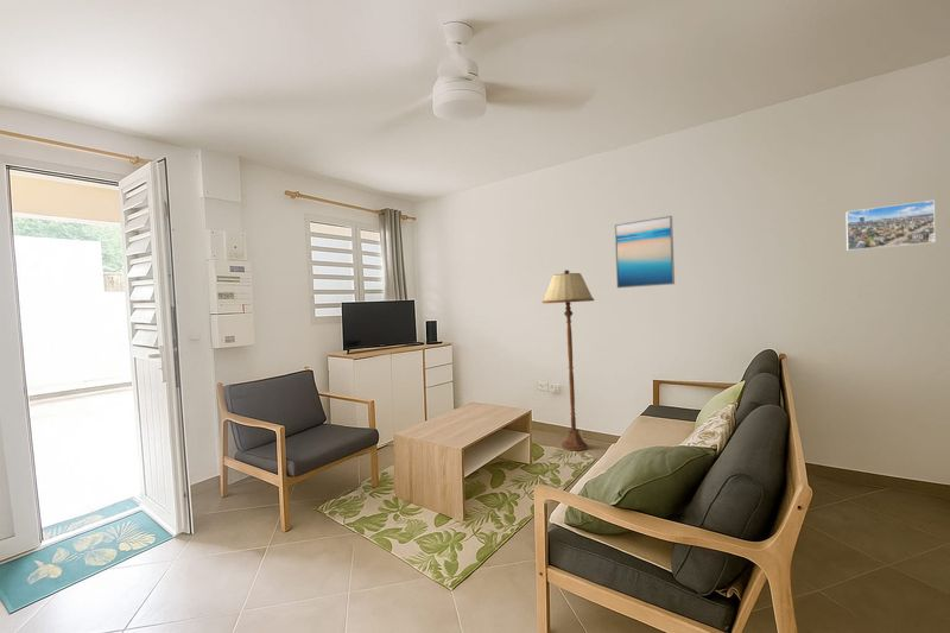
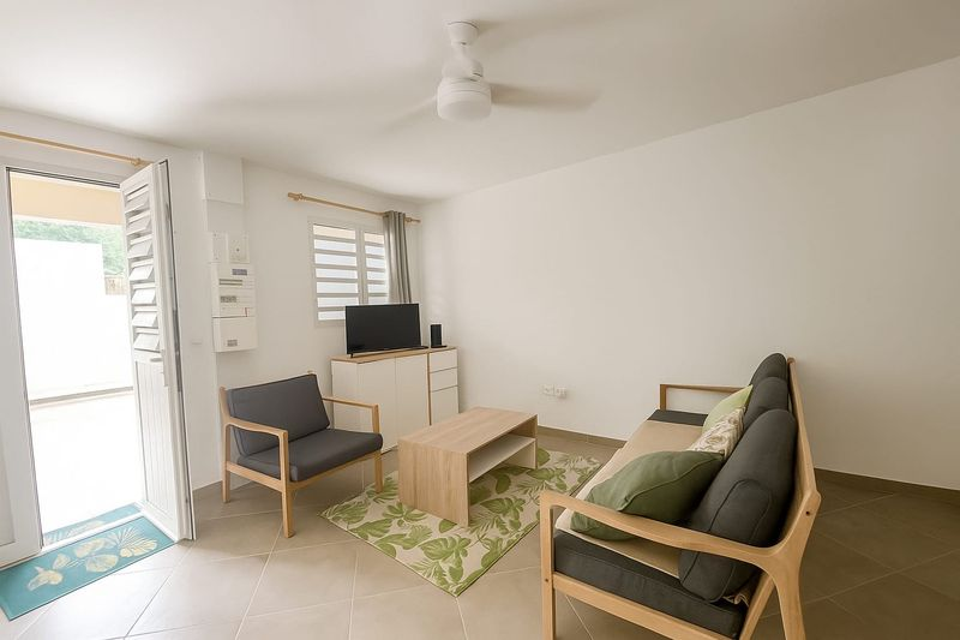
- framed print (888, 226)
- floor lamp (570, 359)
- wall art (644, 253)
